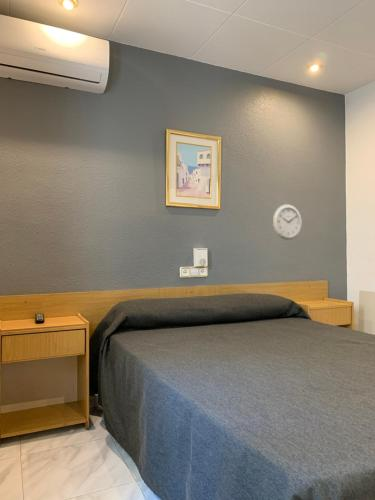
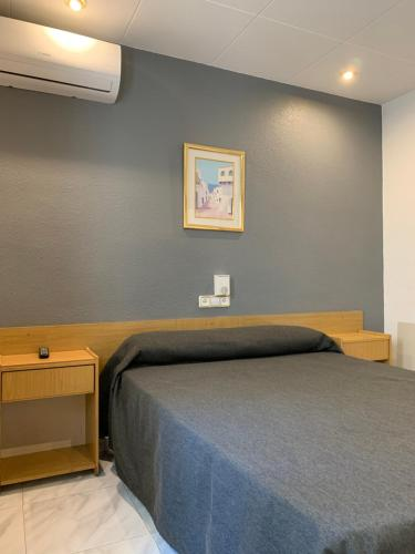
- wall clock (288, 222)
